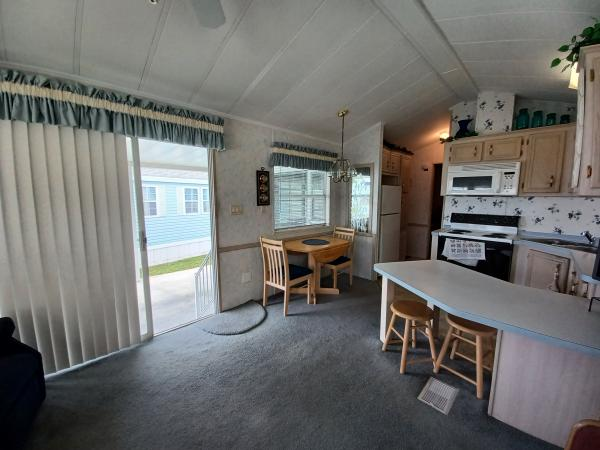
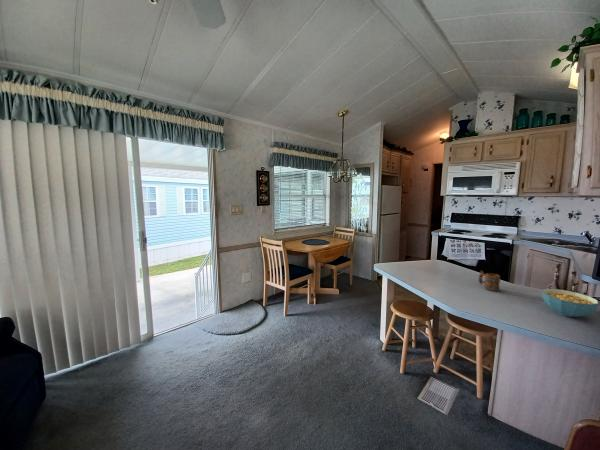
+ mug (489, 280)
+ cereal bowl (567, 305)
